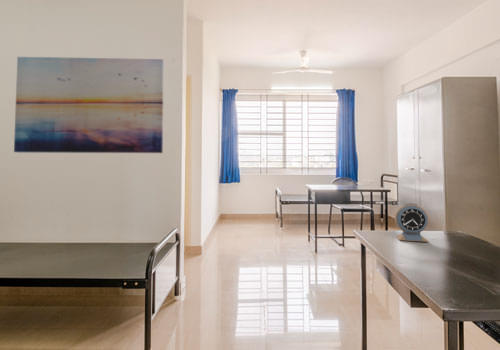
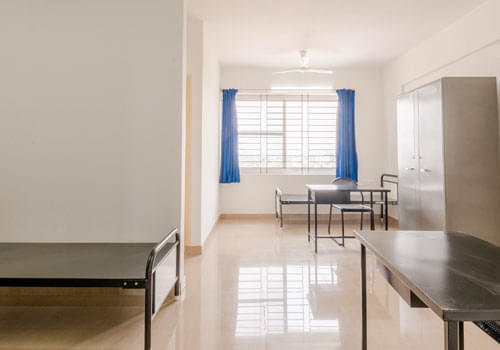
- alarm clock (411, 221)
- wall art (90, 105)
